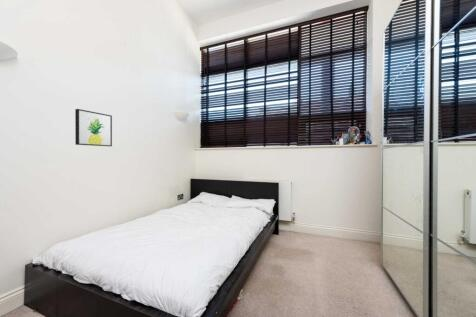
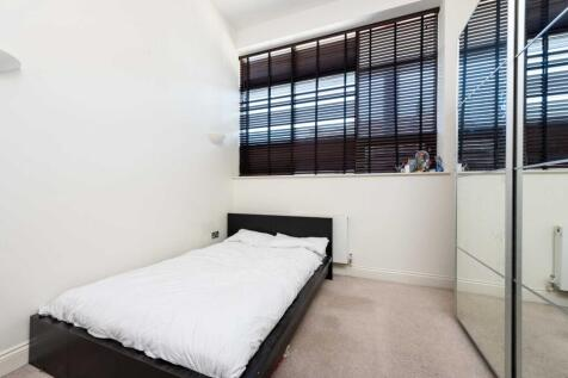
- wall art (94, 129)
